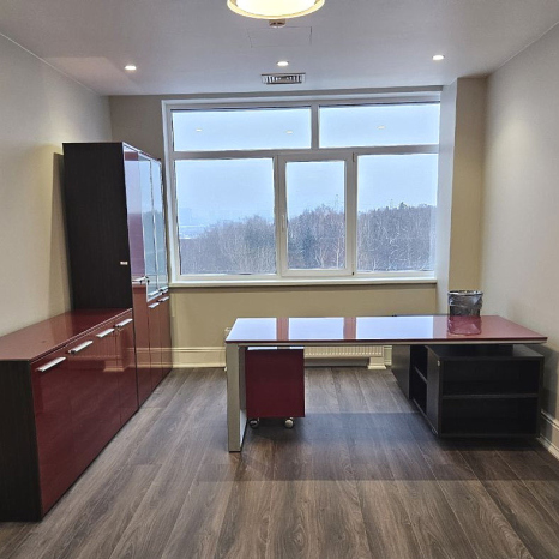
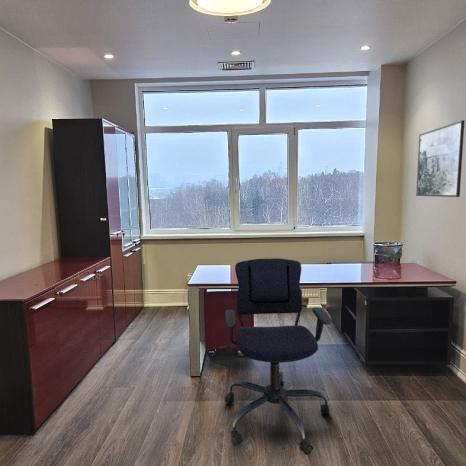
+ office chair (275, 344)
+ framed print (437, 162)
